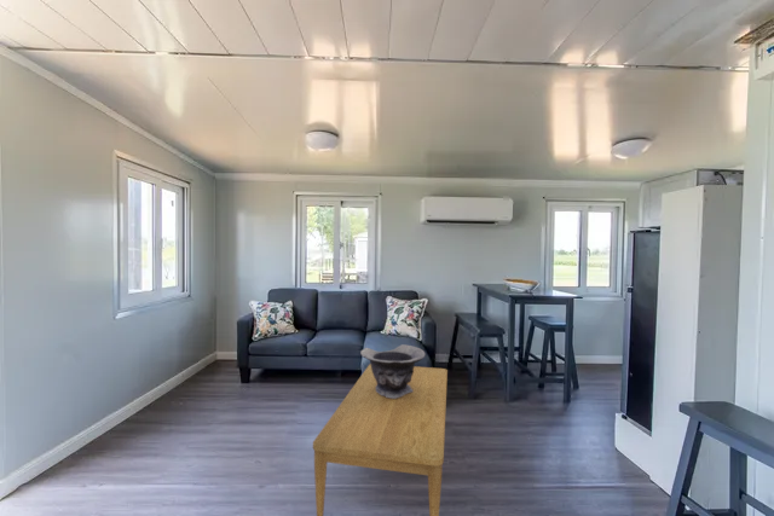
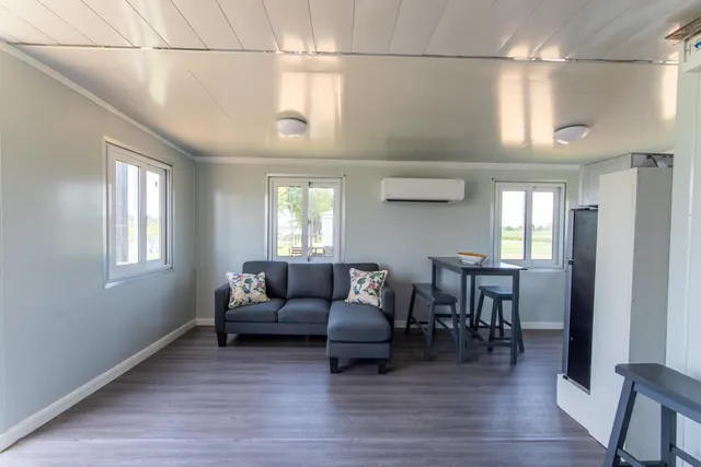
- decorative bowl (392, 371)
- coffee table (394, 429)
